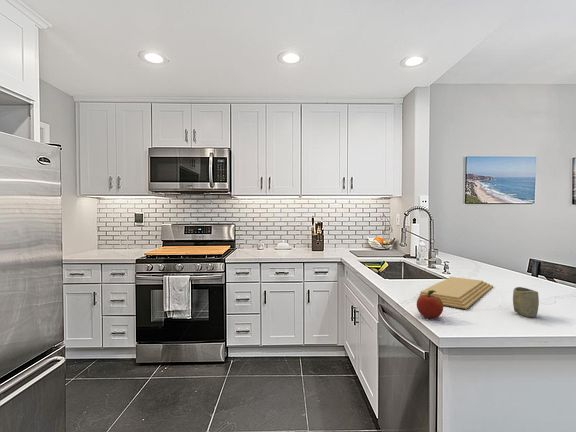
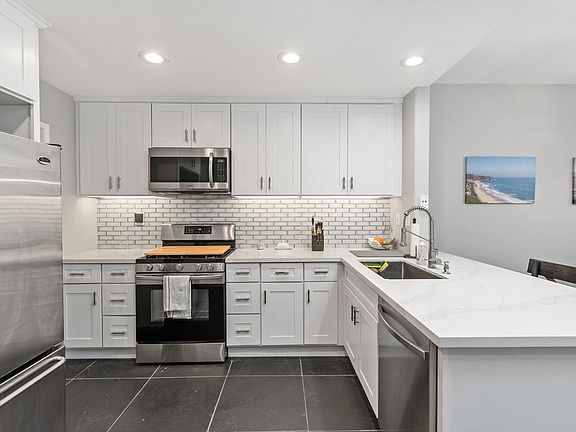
- fruit (429, 303)
- cup (525, 301)
- cutting board (458, 289)
